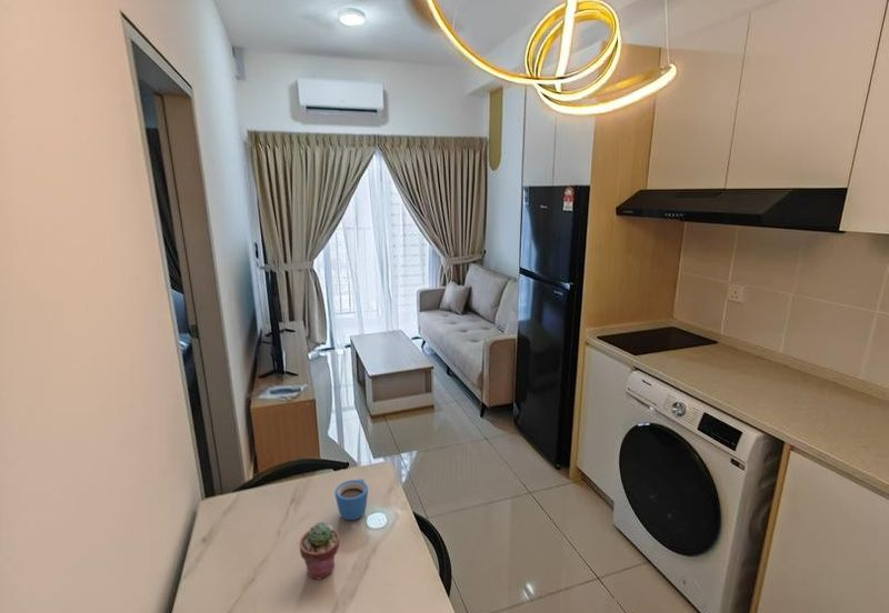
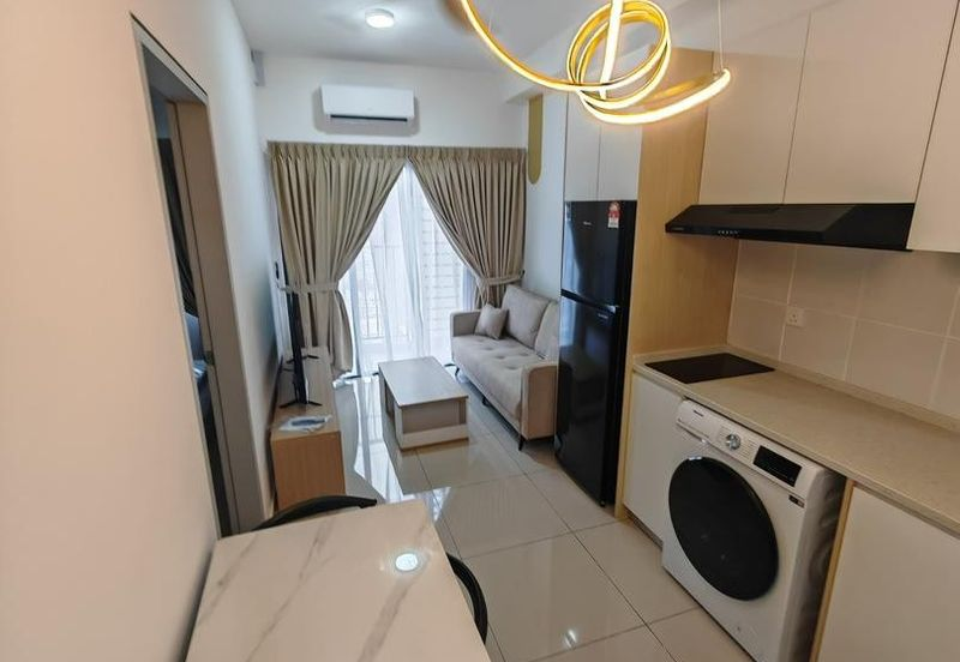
- potted succulent (319, 547)
- mug (353, 498)
